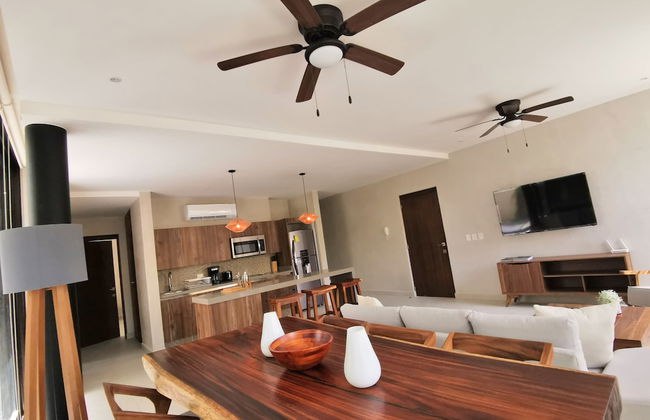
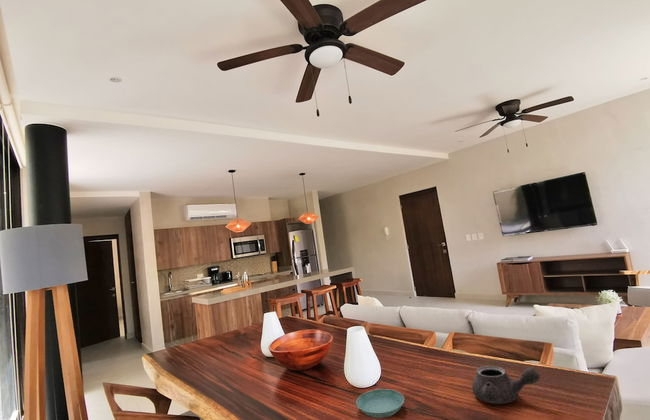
+ saucer (380, 404)
+ teapot (504, 382)
